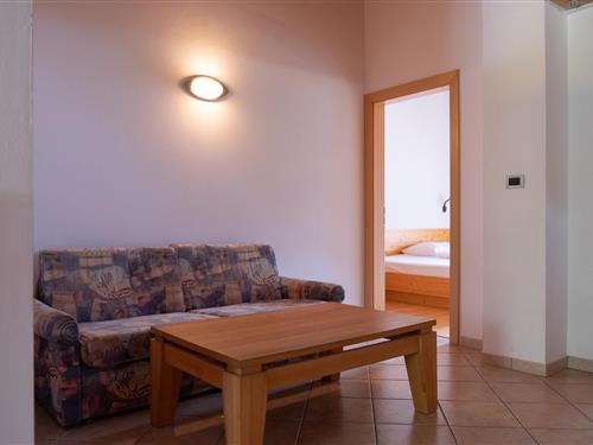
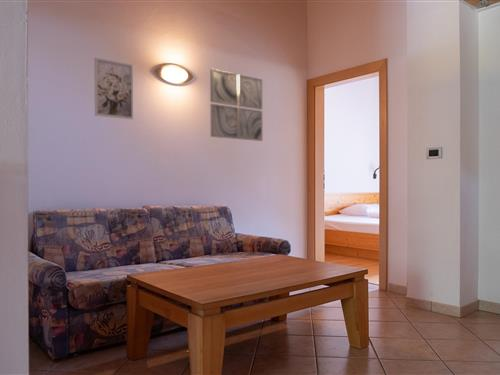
+ wall art (237, 107)
+ wall art (114, 89)
